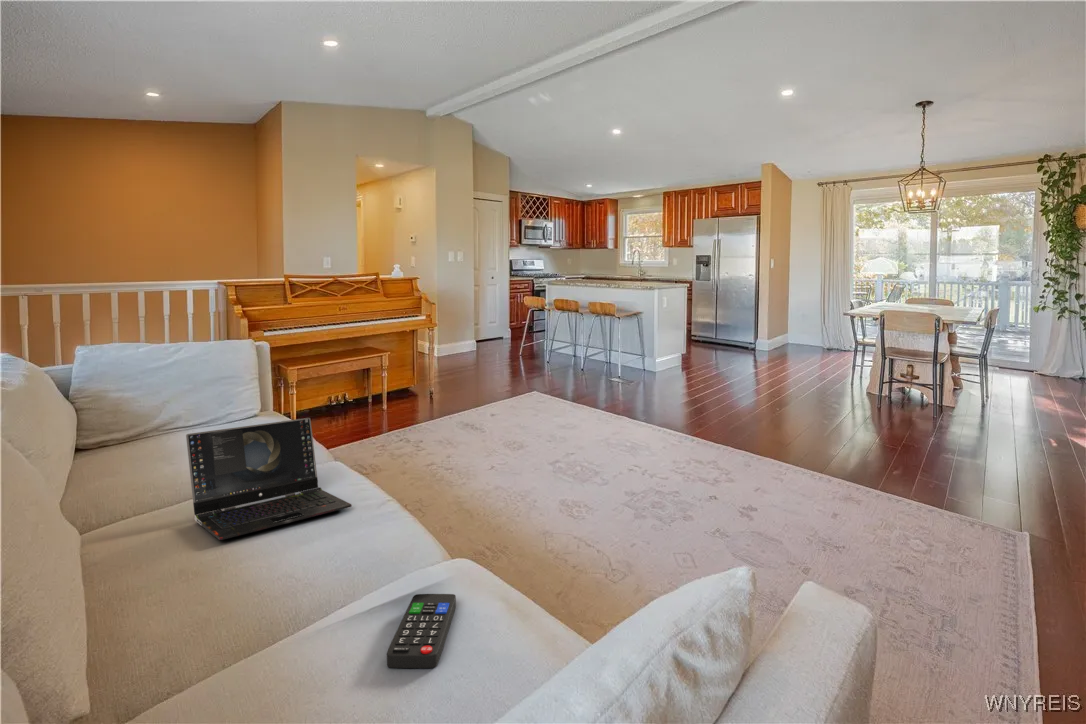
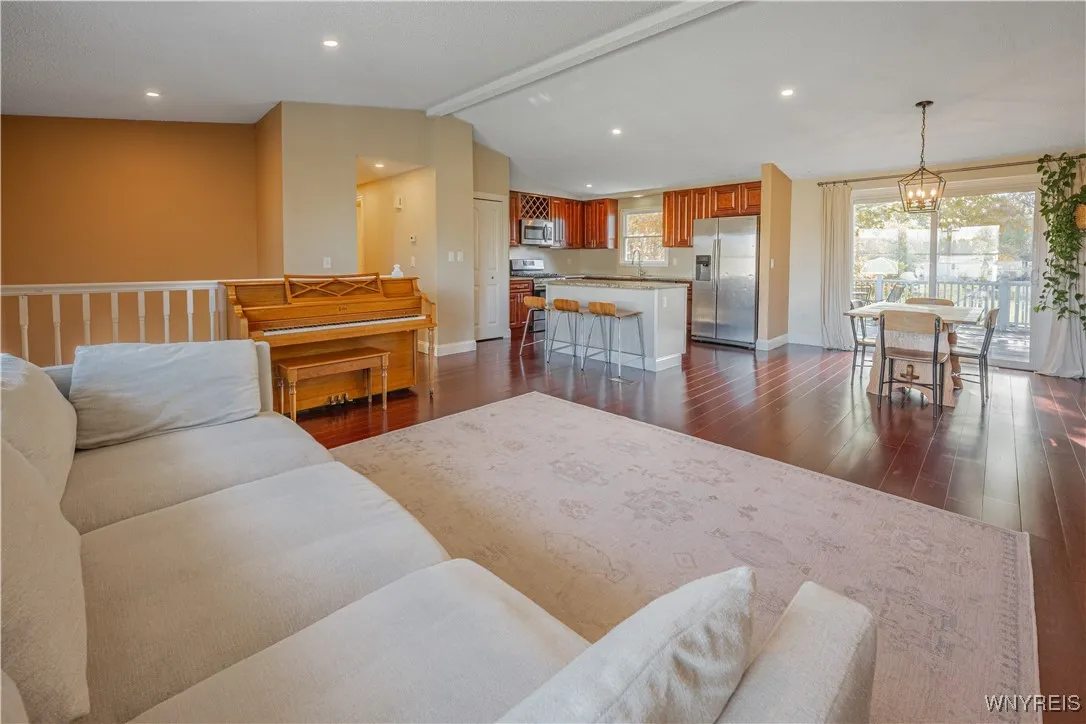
- laptop computer (270, 473)
- remote control (424, 626)
